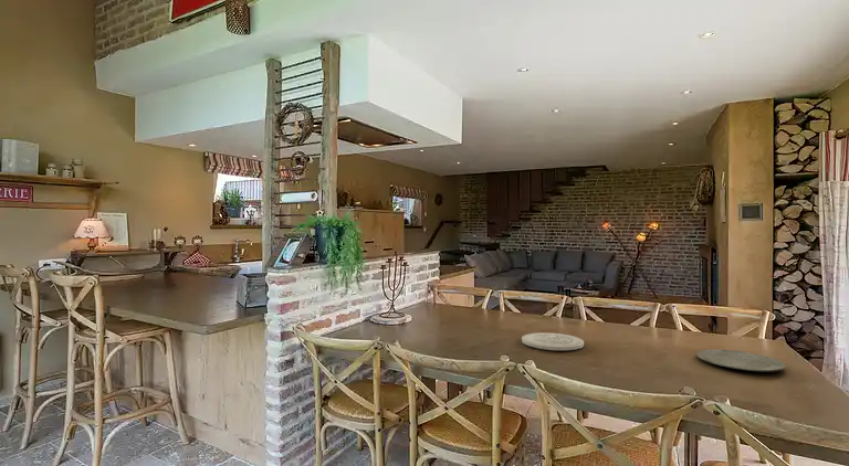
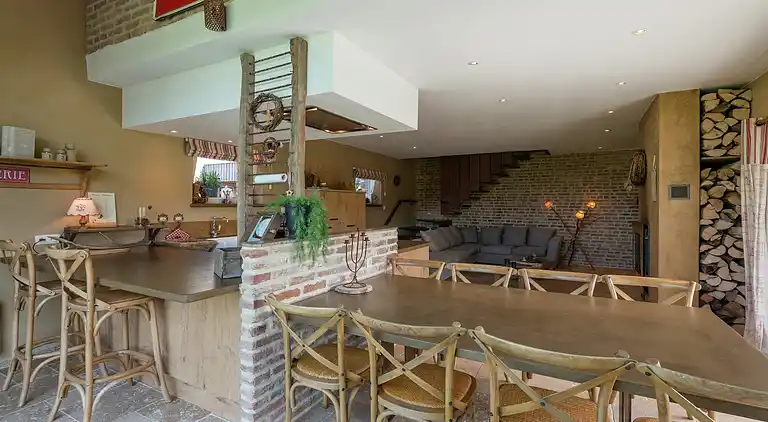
- plate (552, 340)
- plate (738, 360)
